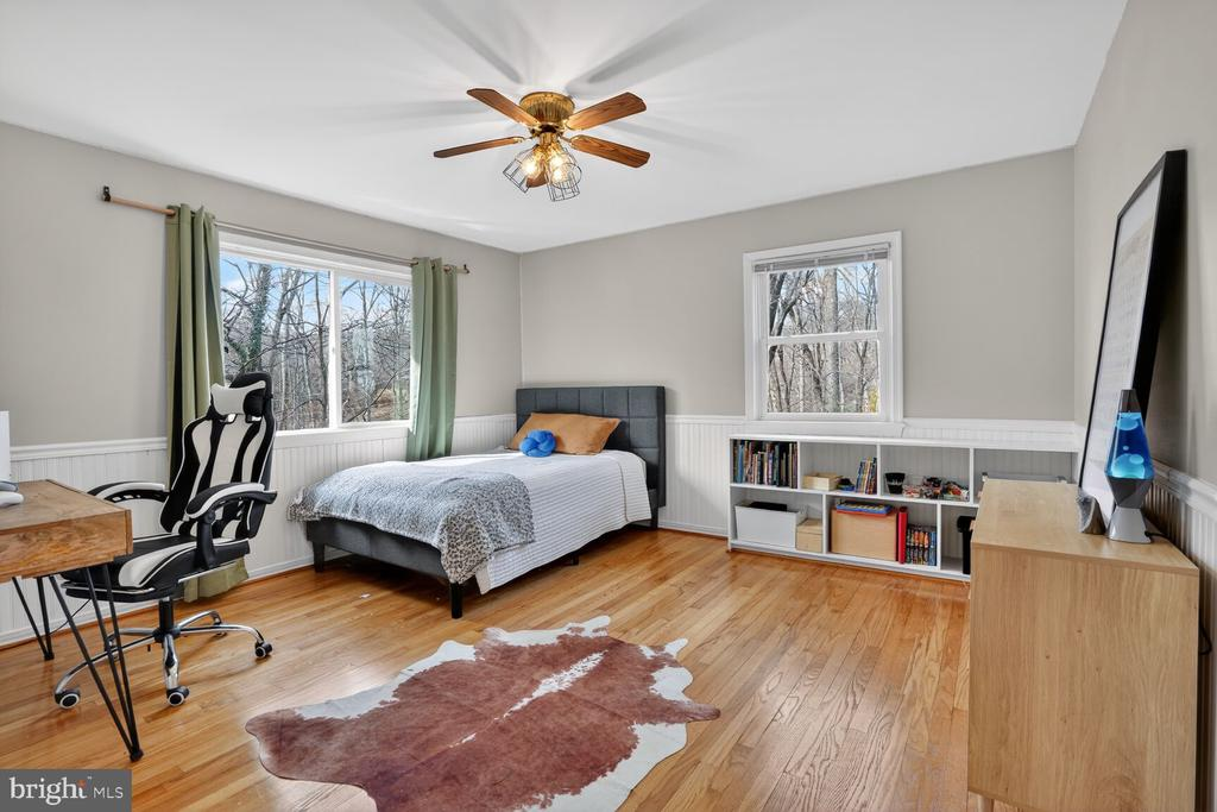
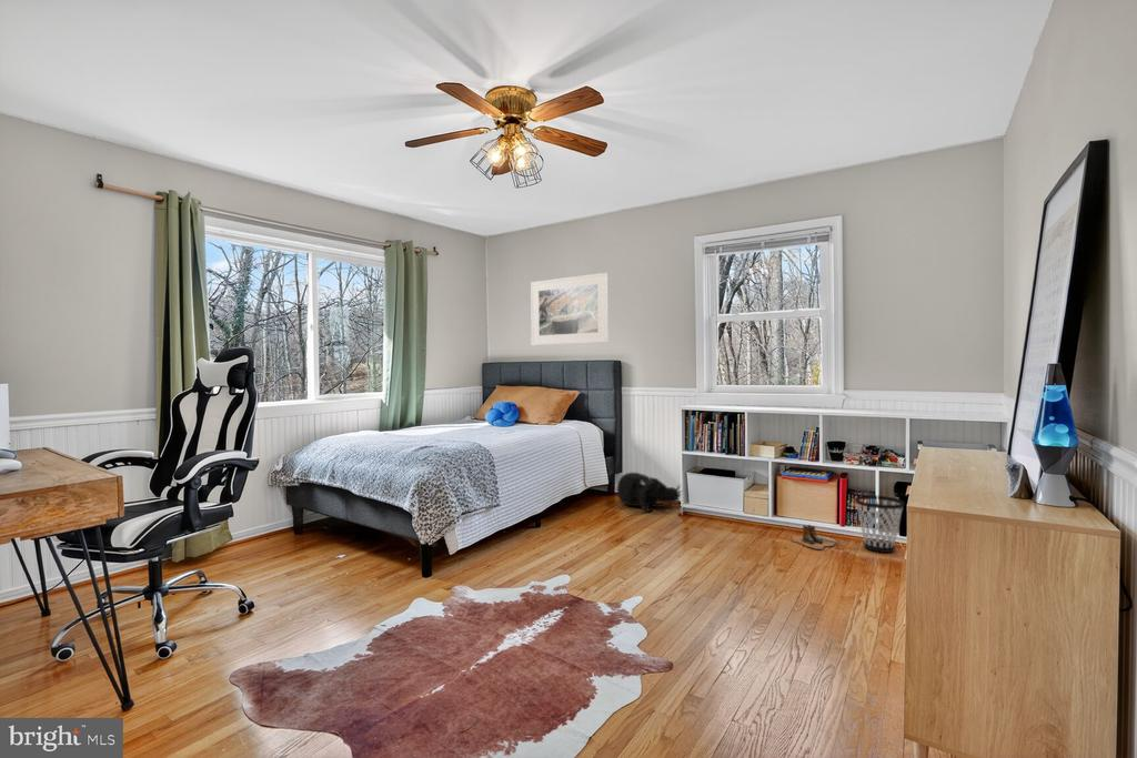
+ boots (813, 534)
+ wastebasket (879, 524)
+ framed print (567, 311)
+ tactical helmet (650, 491)
